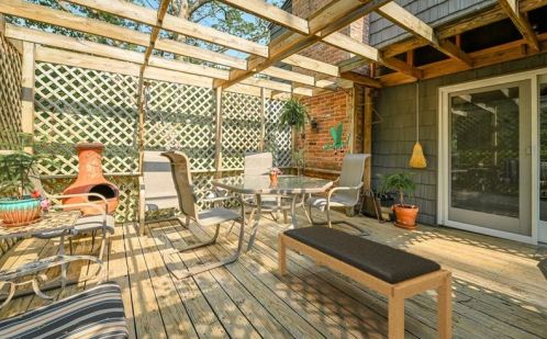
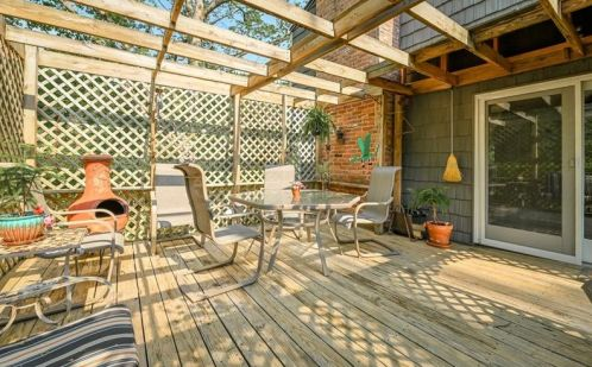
- bench (345, 270)
